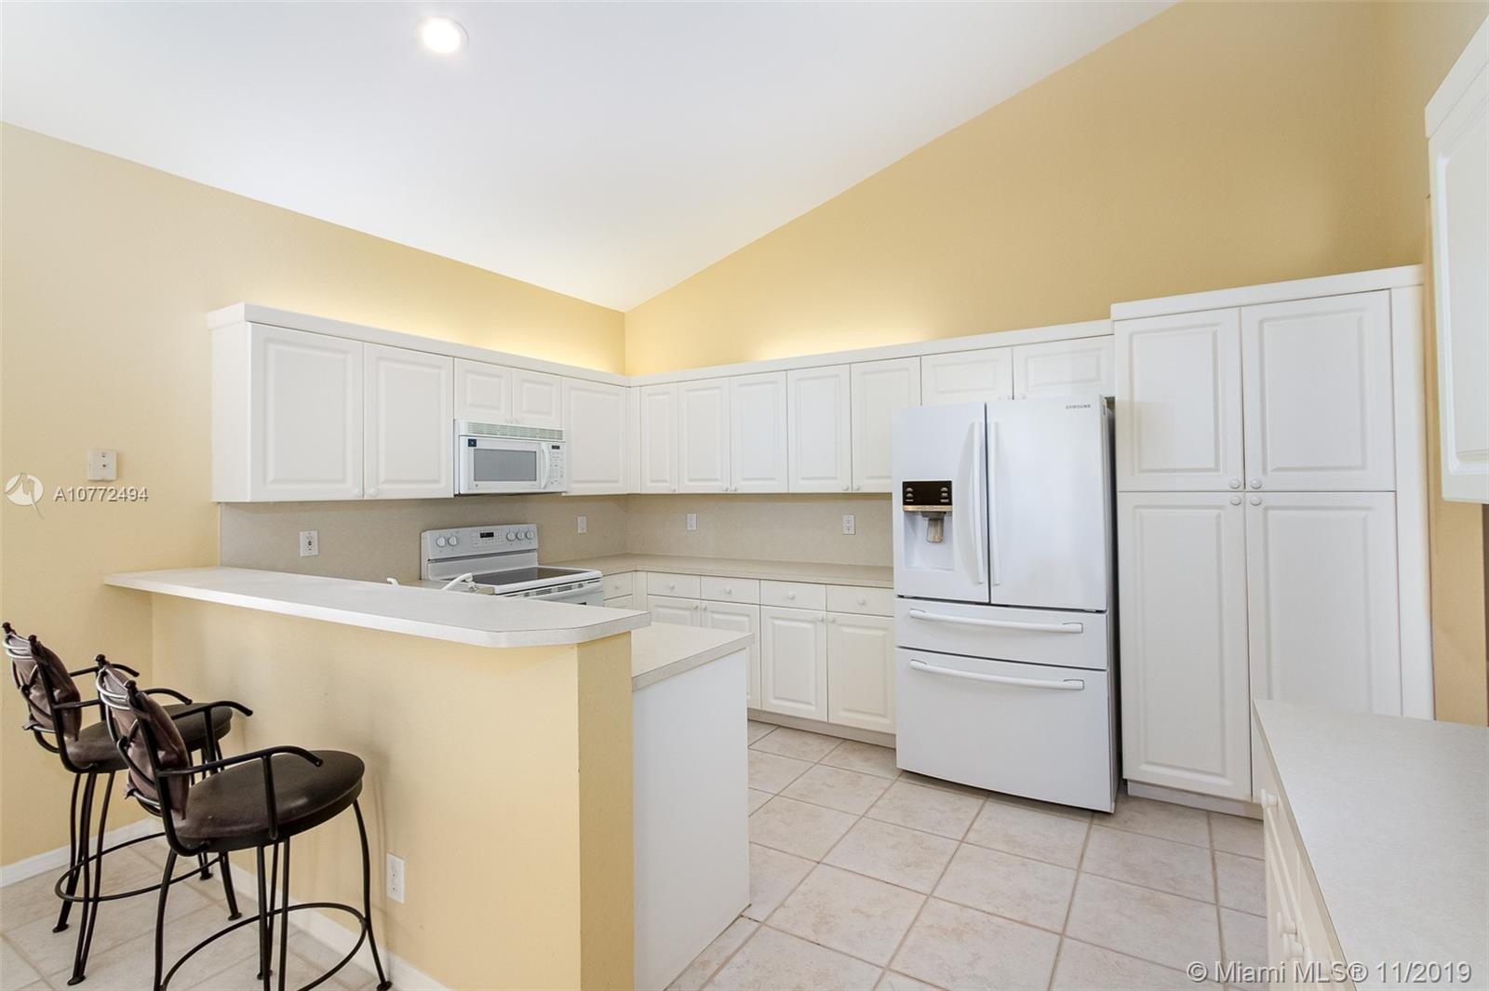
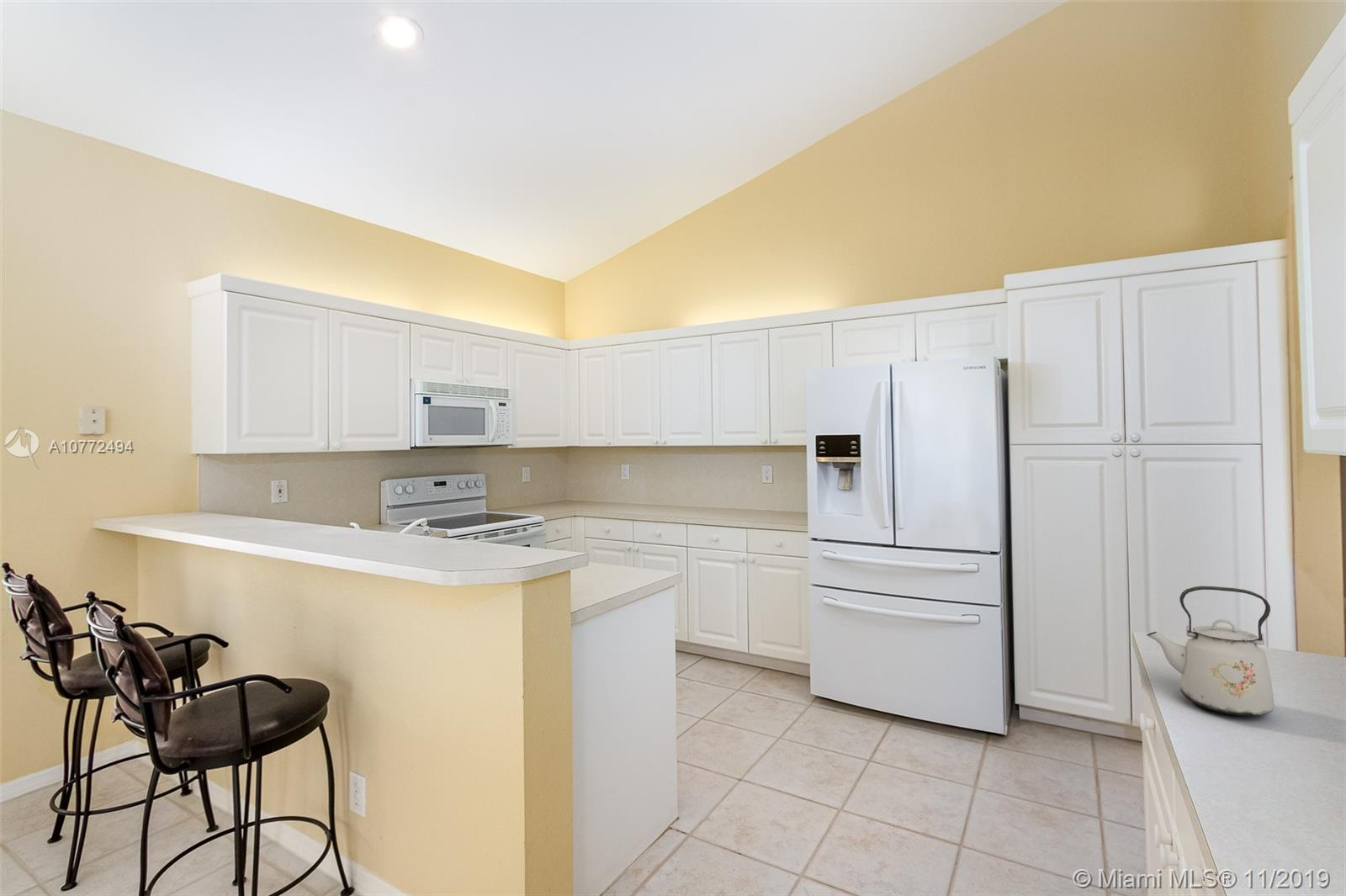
+ kettle (1206, 644)
